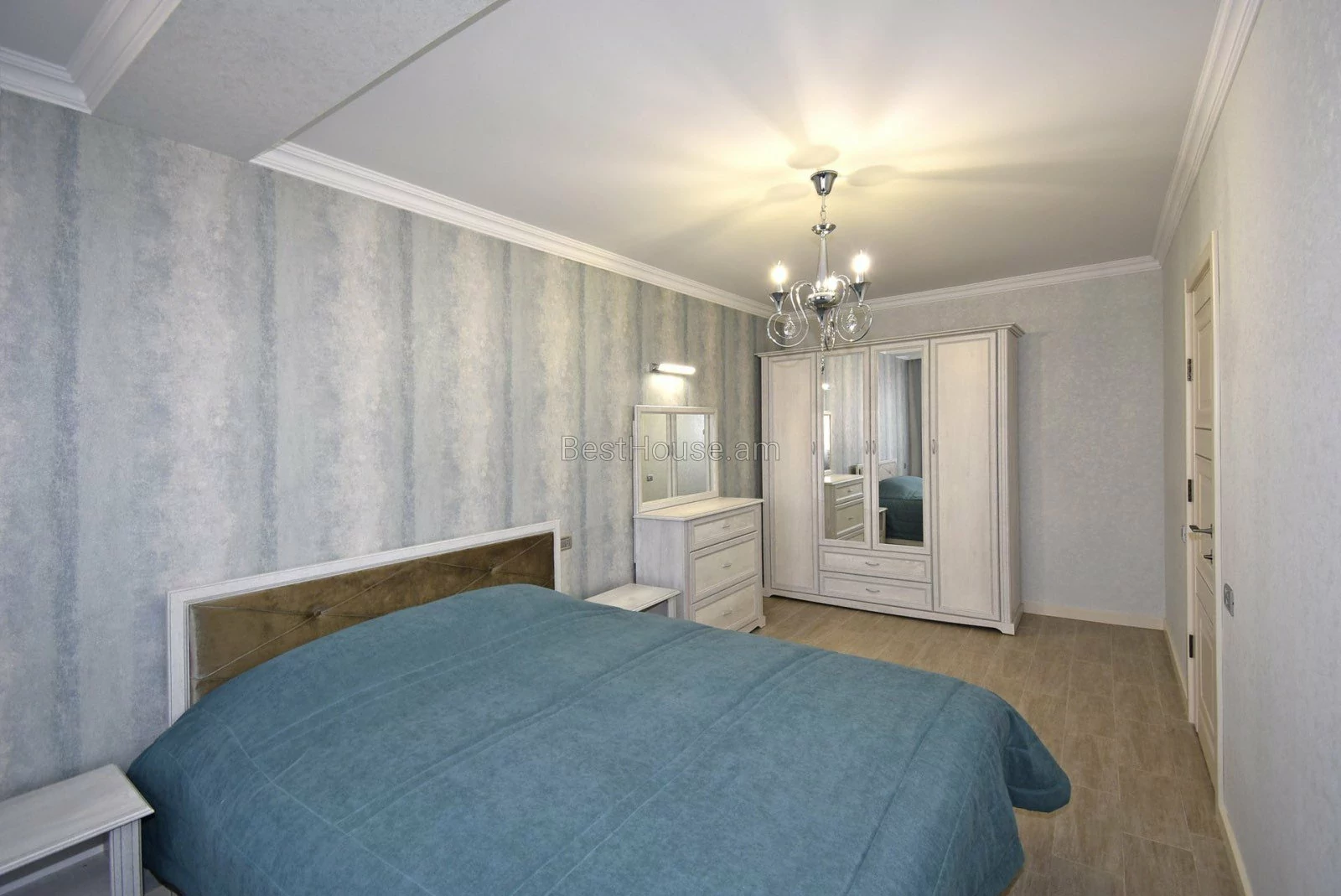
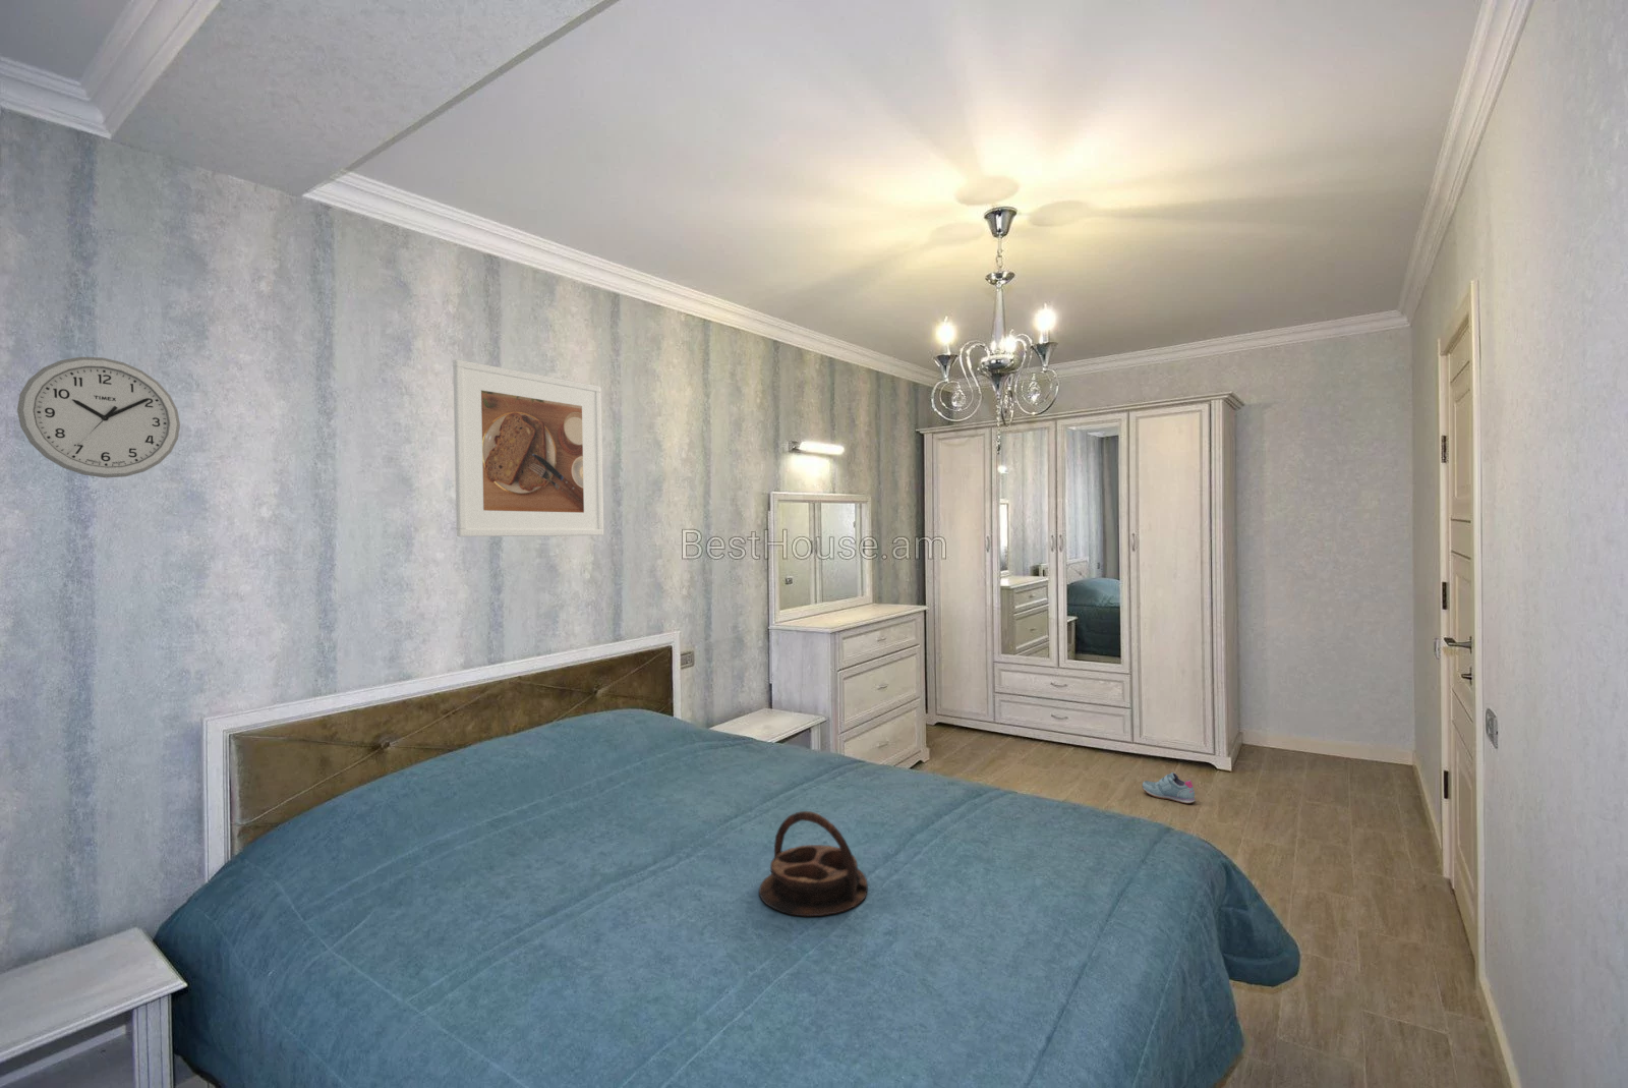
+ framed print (534, 455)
+ wall clock (103, 418)
+ serving tray (812, 851)
+ shoe (1168, 783)
